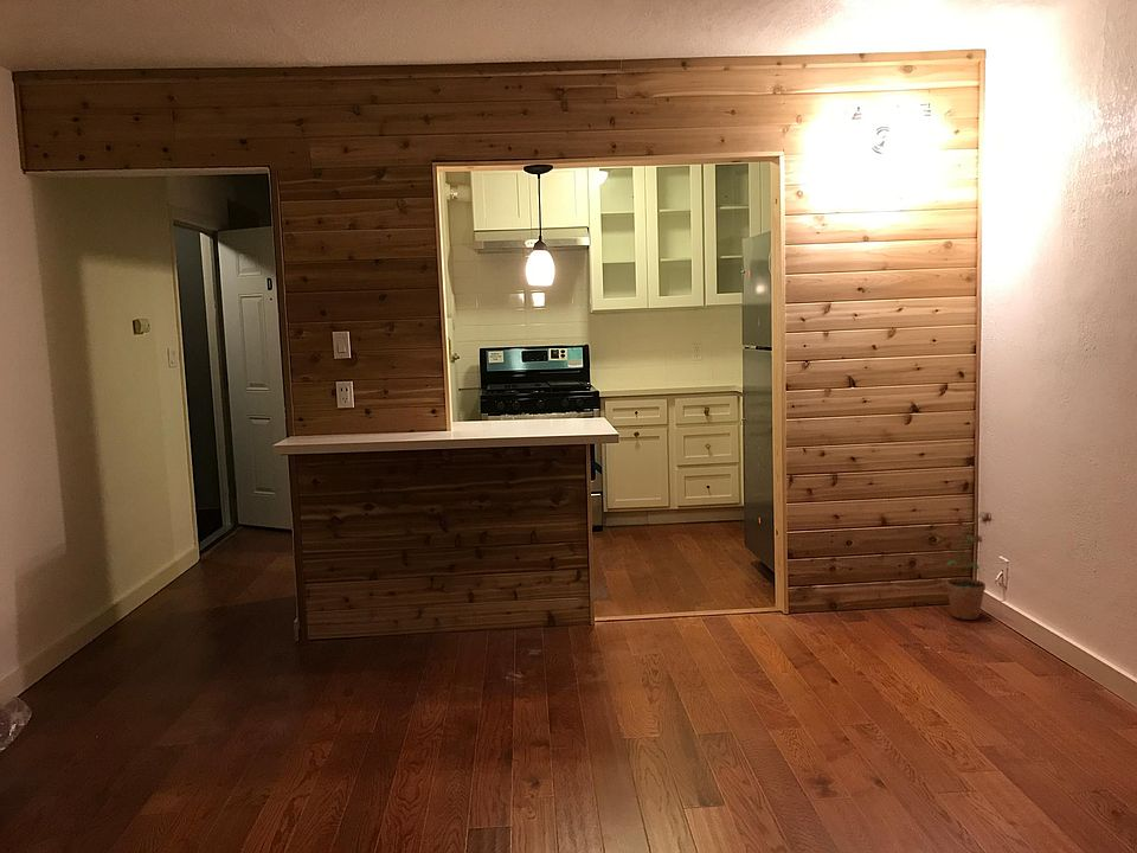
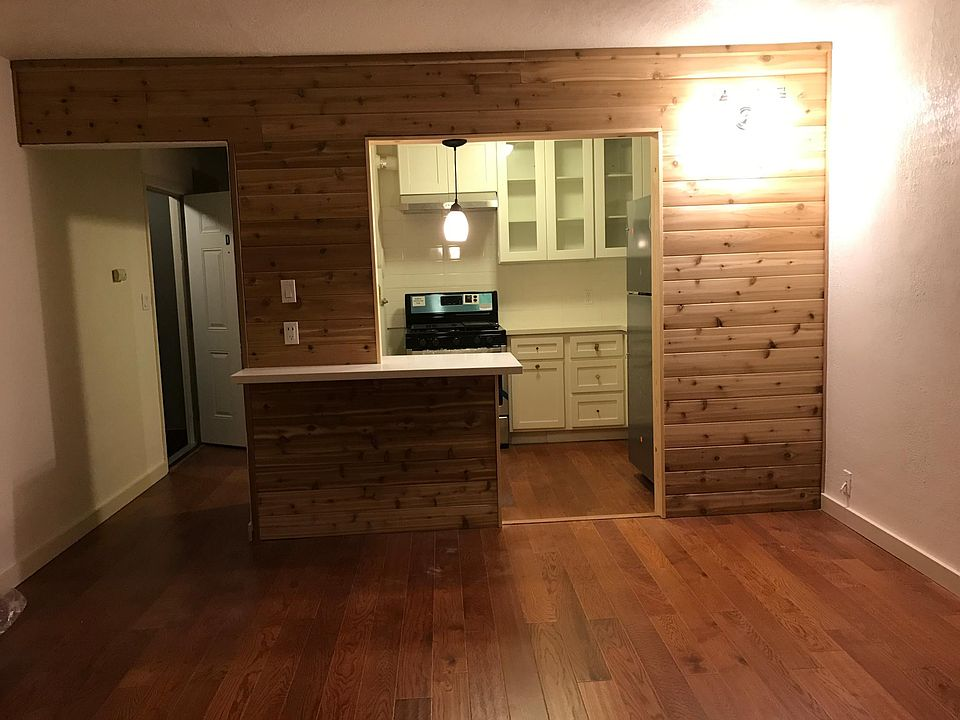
- potted plant (965, 560)
